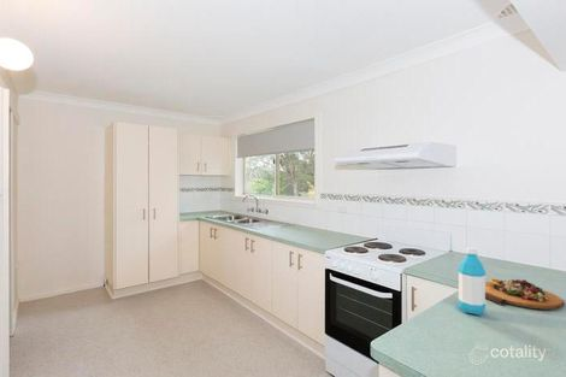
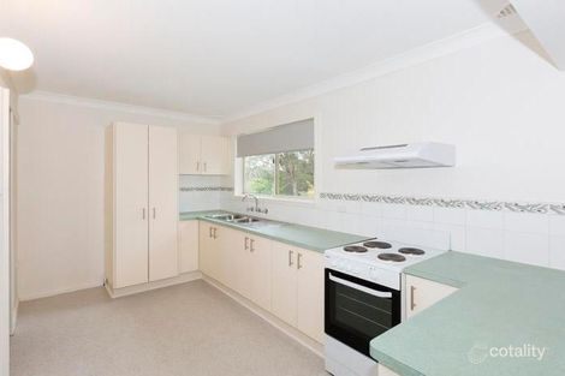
- cutting board (513, 287)
- water bottle (471, 279)
